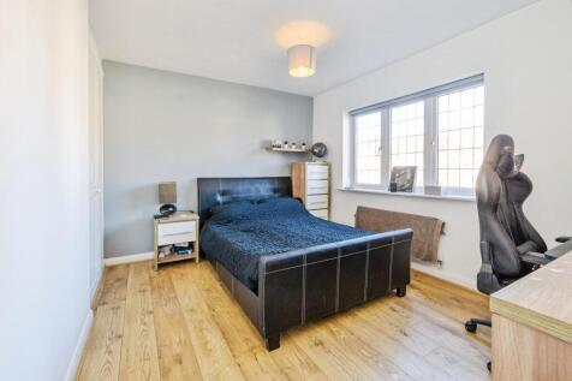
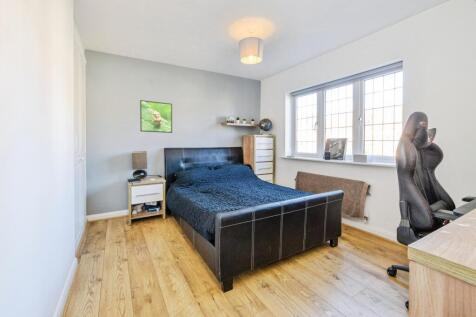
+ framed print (156, 117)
